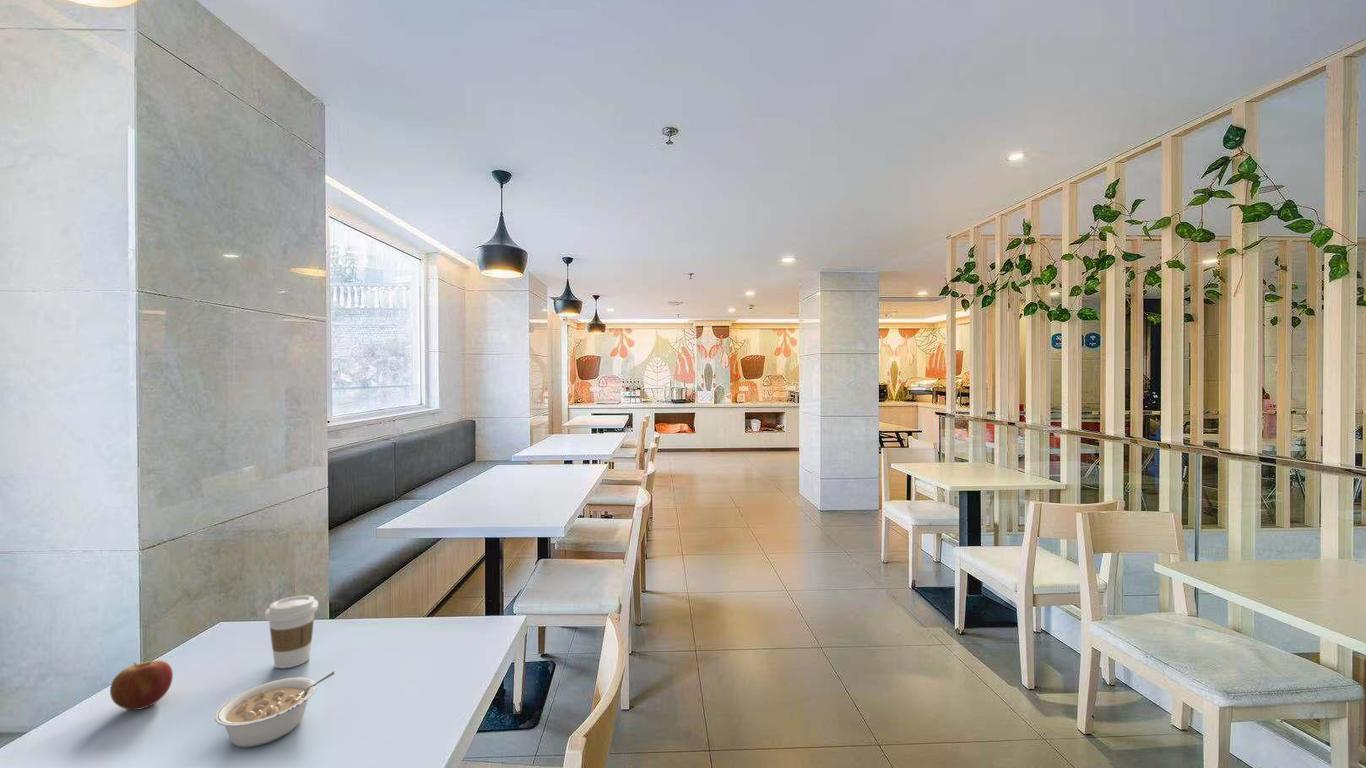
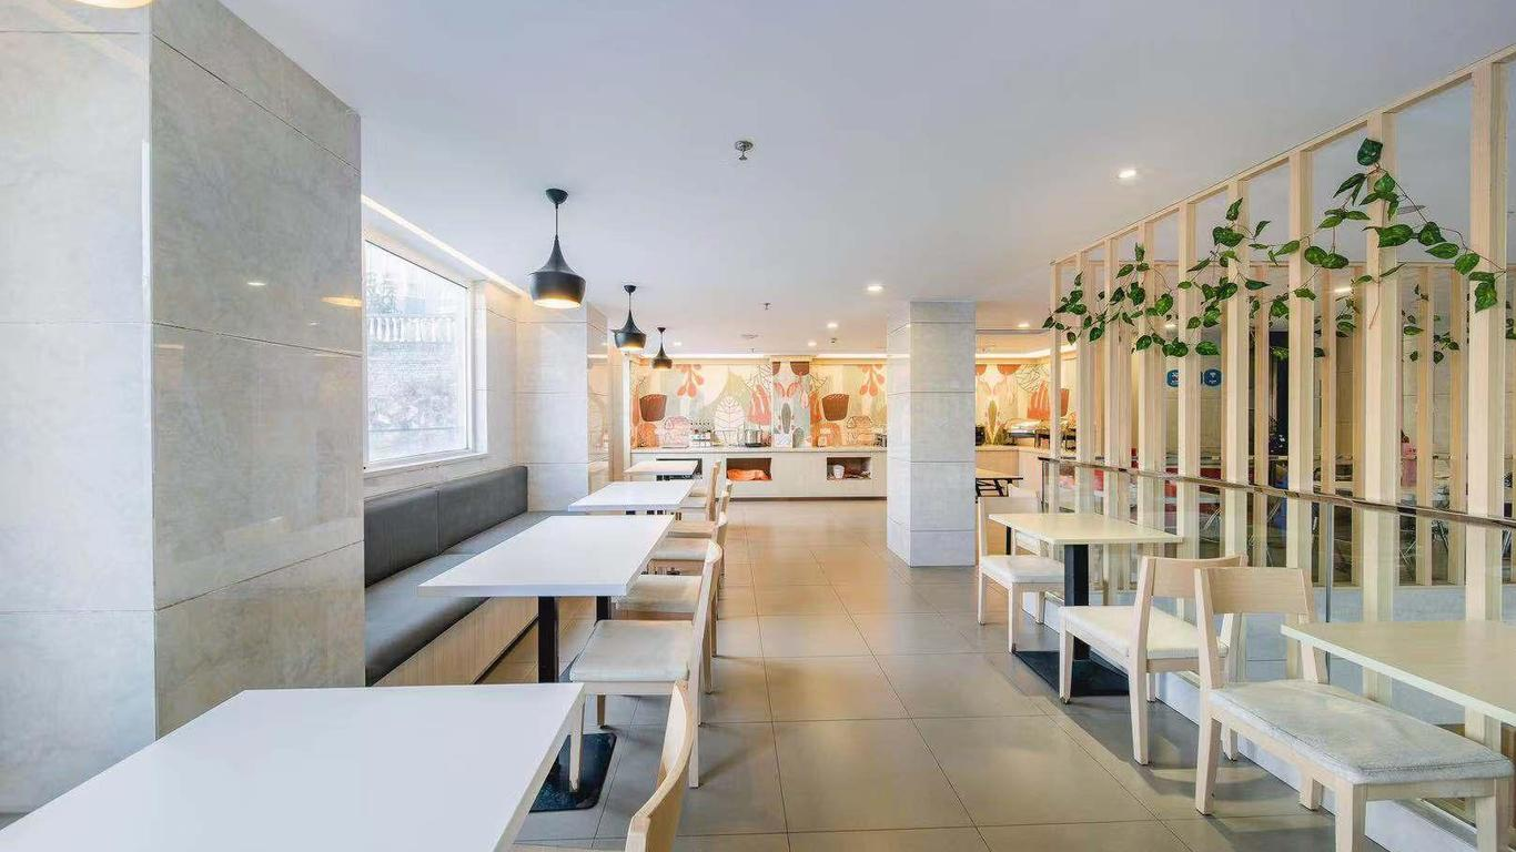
- legume (271, 709)
- coffee cup (292, 631)
- apple (142, 681)
